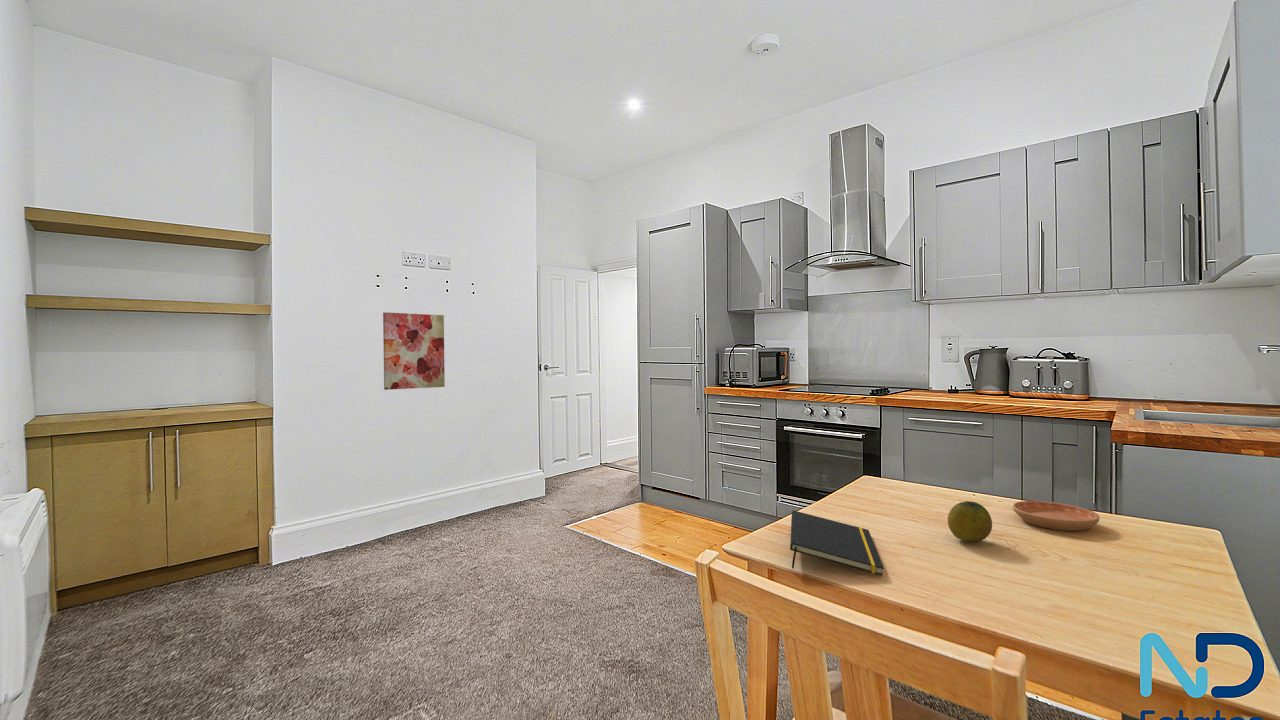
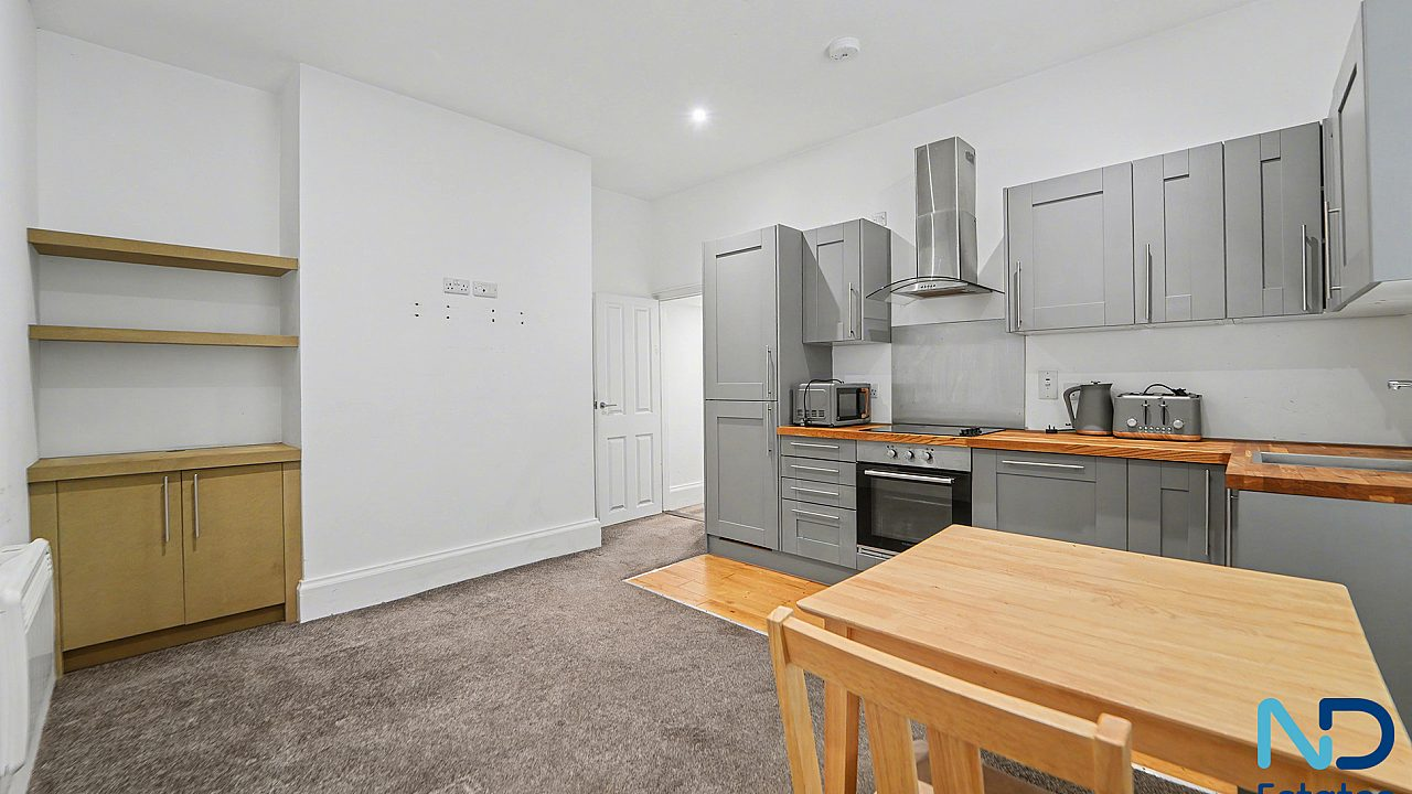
- wall art (415, 351)
- fruit (969, 521)
- saucer (1054, 516)
- notepad (832, 539)
